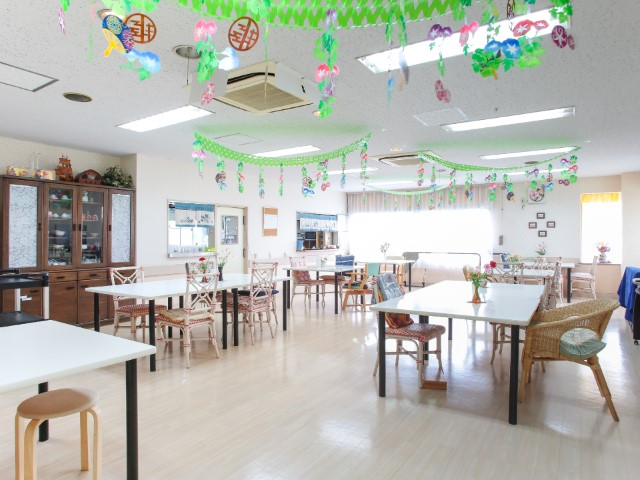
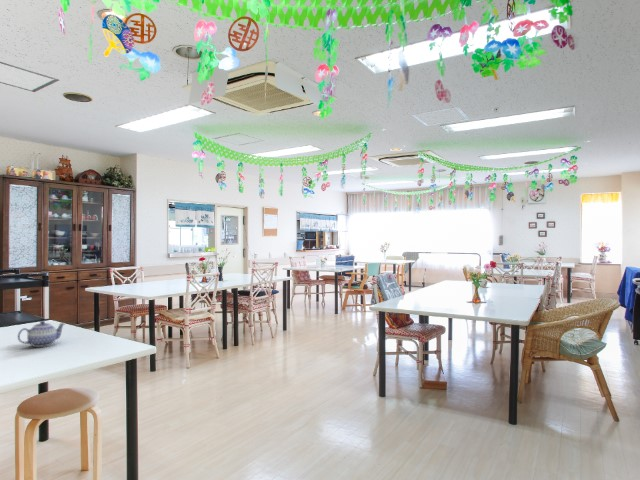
+ teapot (42, 332)
